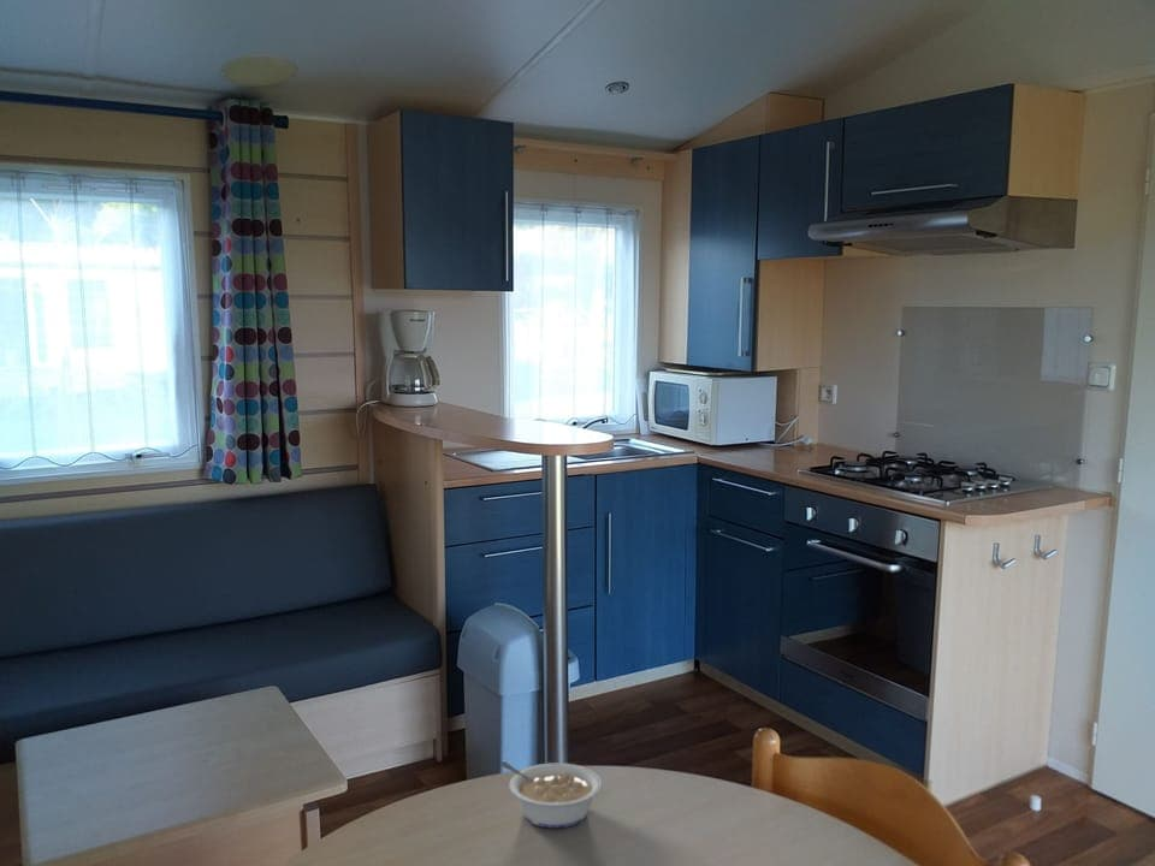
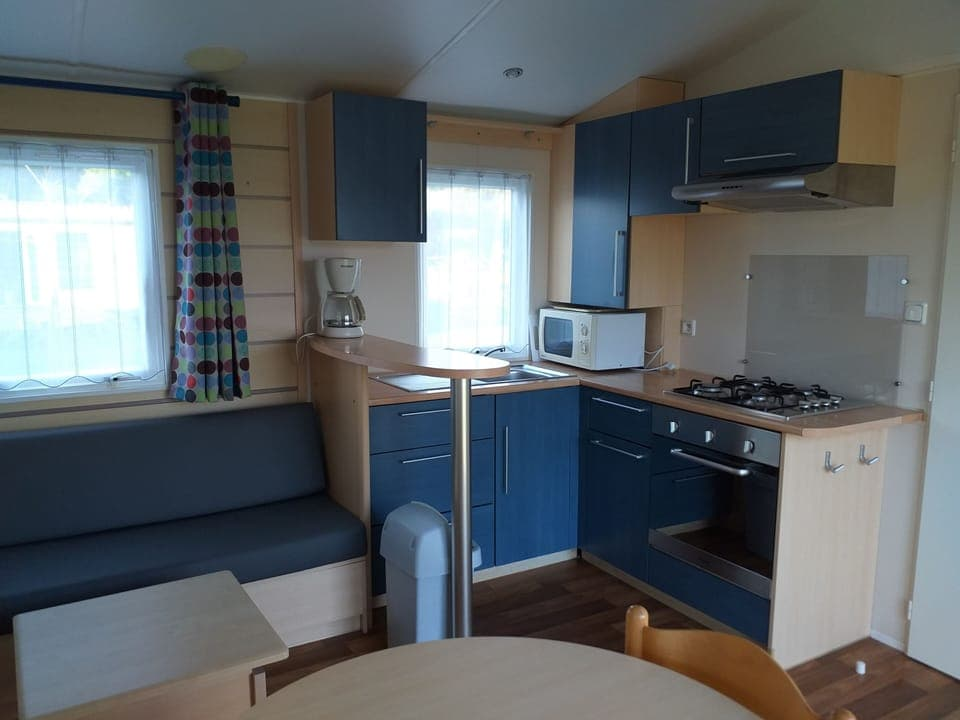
- legume (551, 795)
